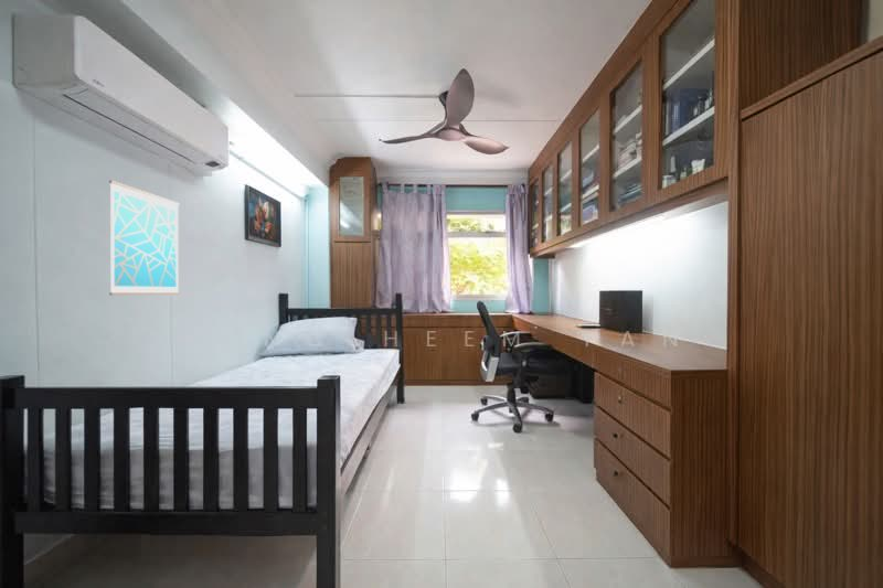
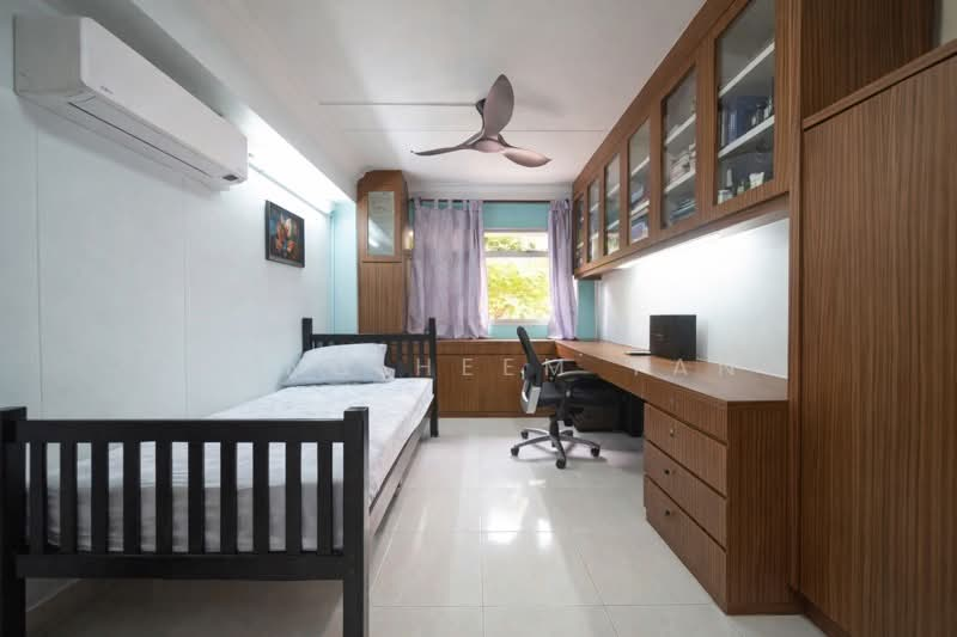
- wall art (148, 244)
